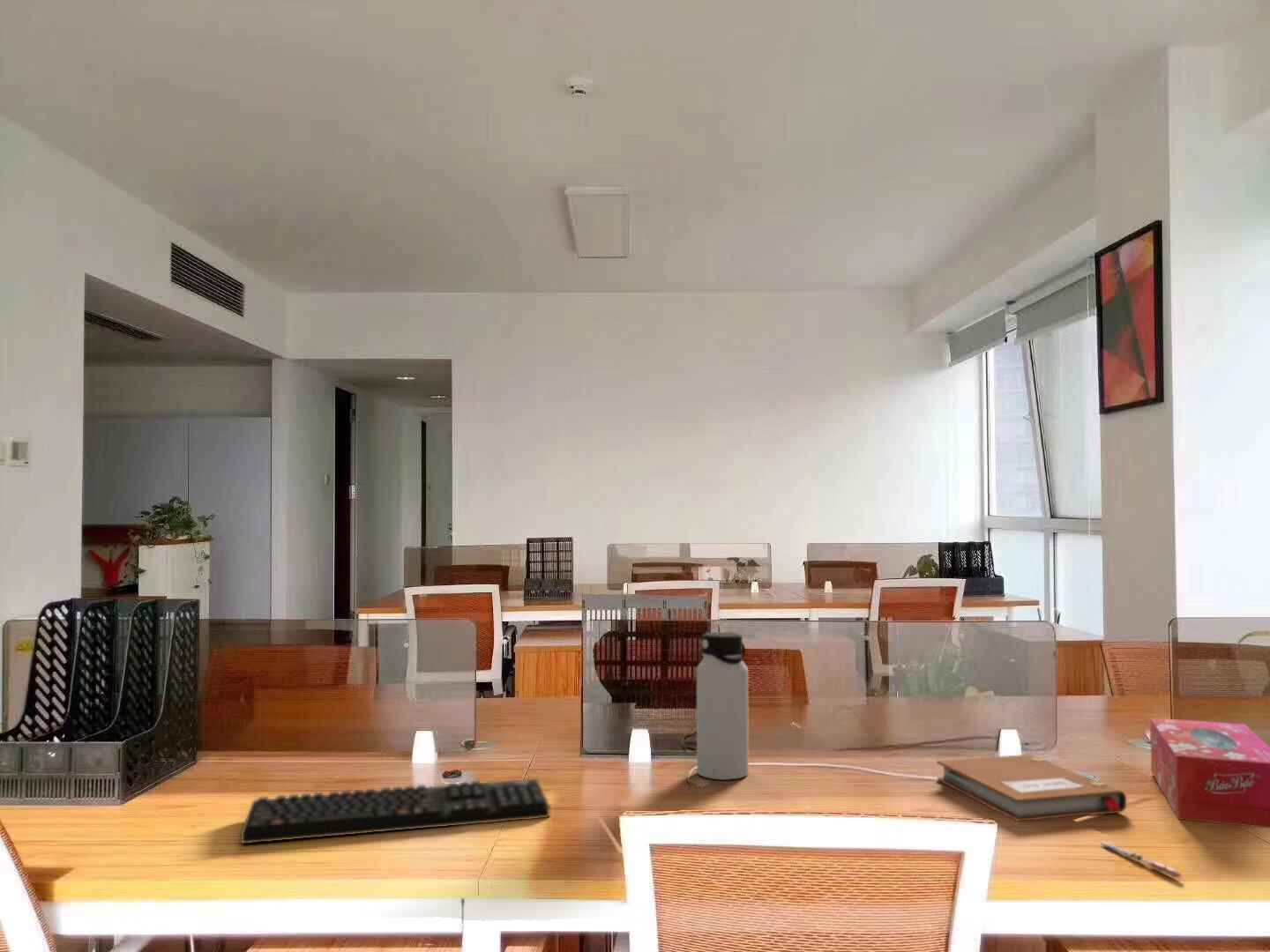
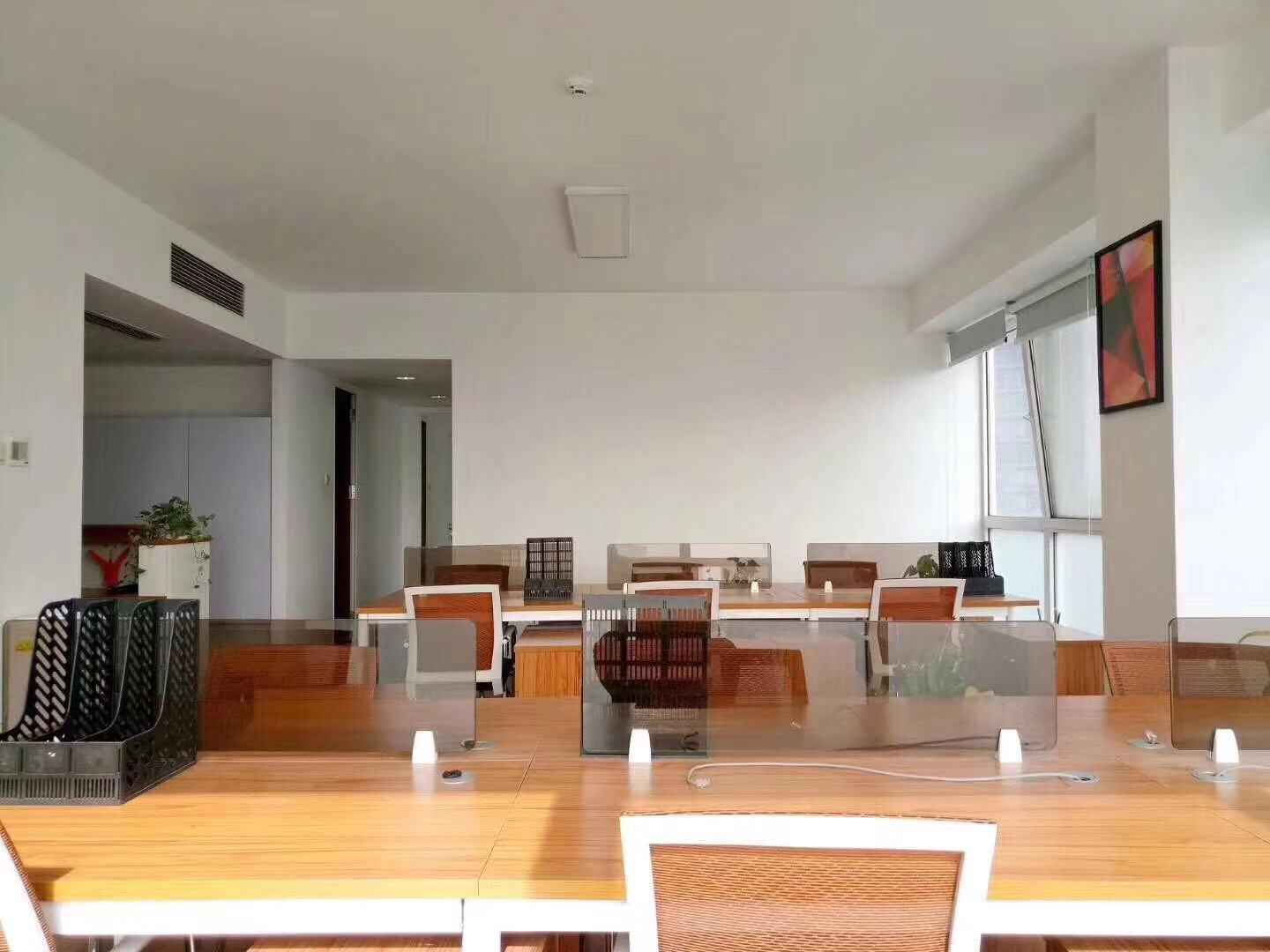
- notebook (1029, 785)
- keyboard (400, 807)
- tissue box (1213, 768)
- water bottle (722, 703)
- pen (1139, 857)
